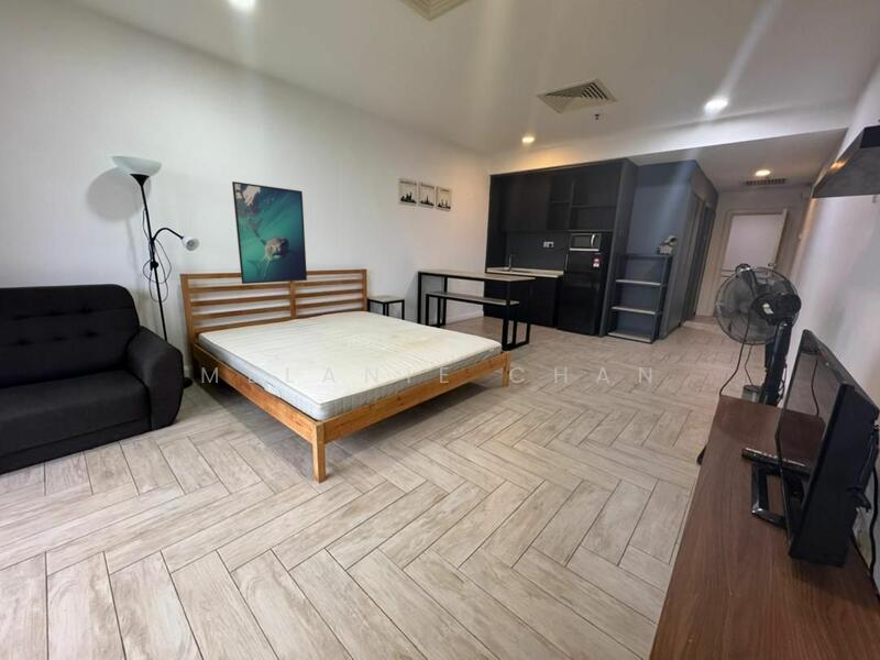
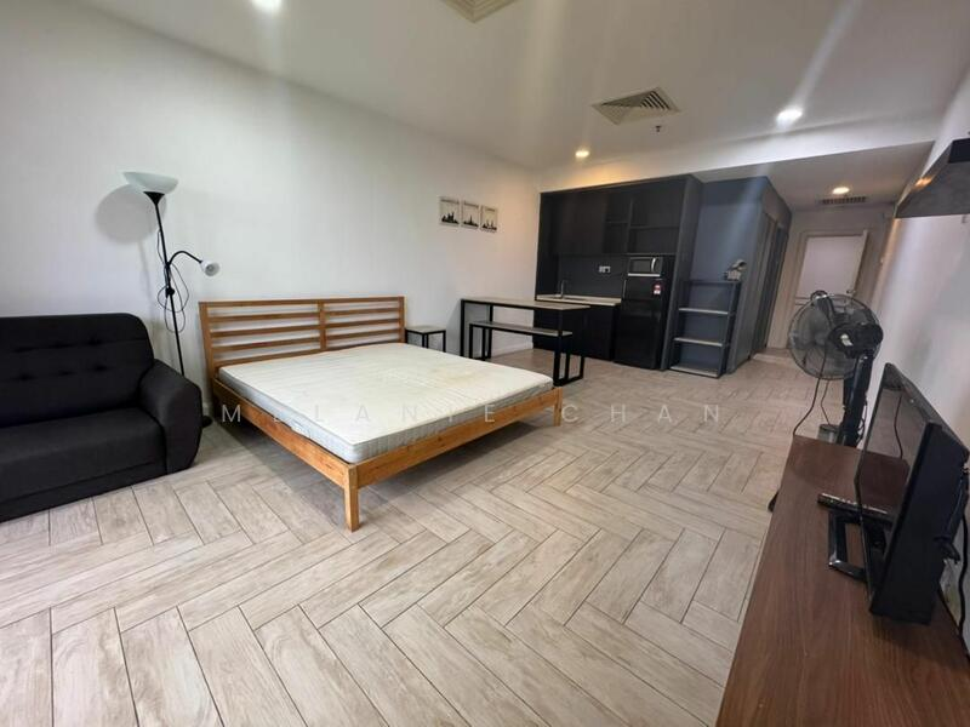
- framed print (273, 235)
